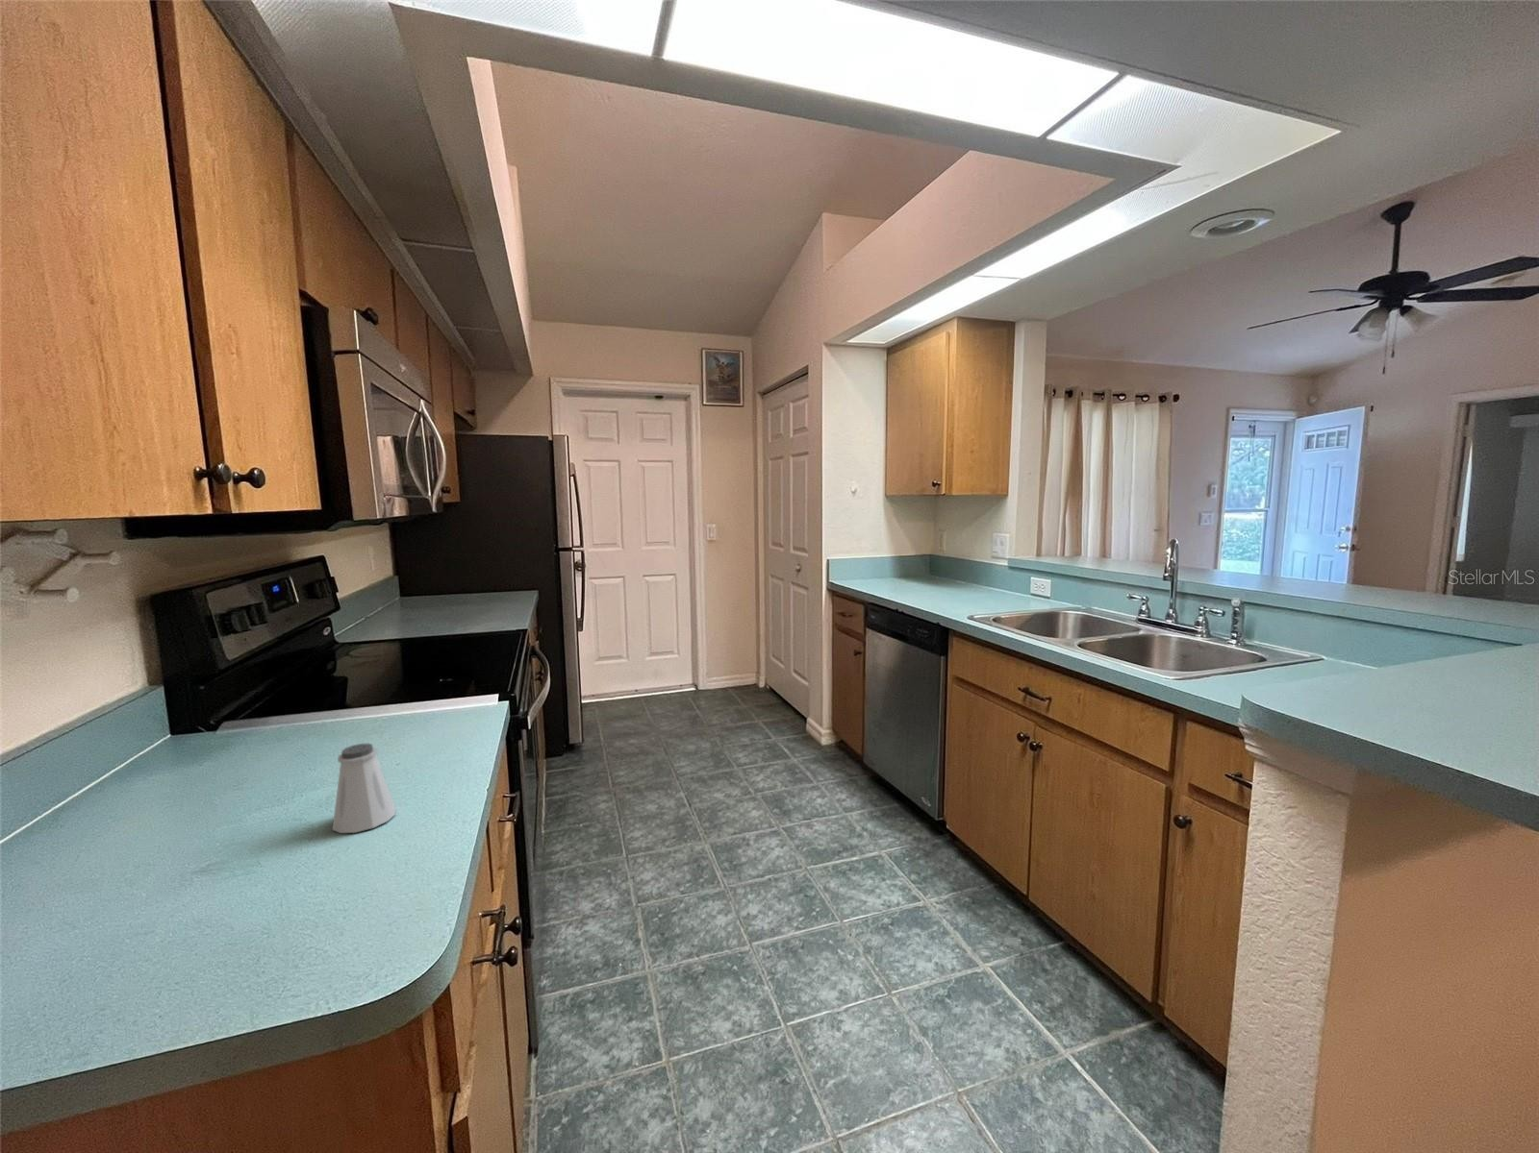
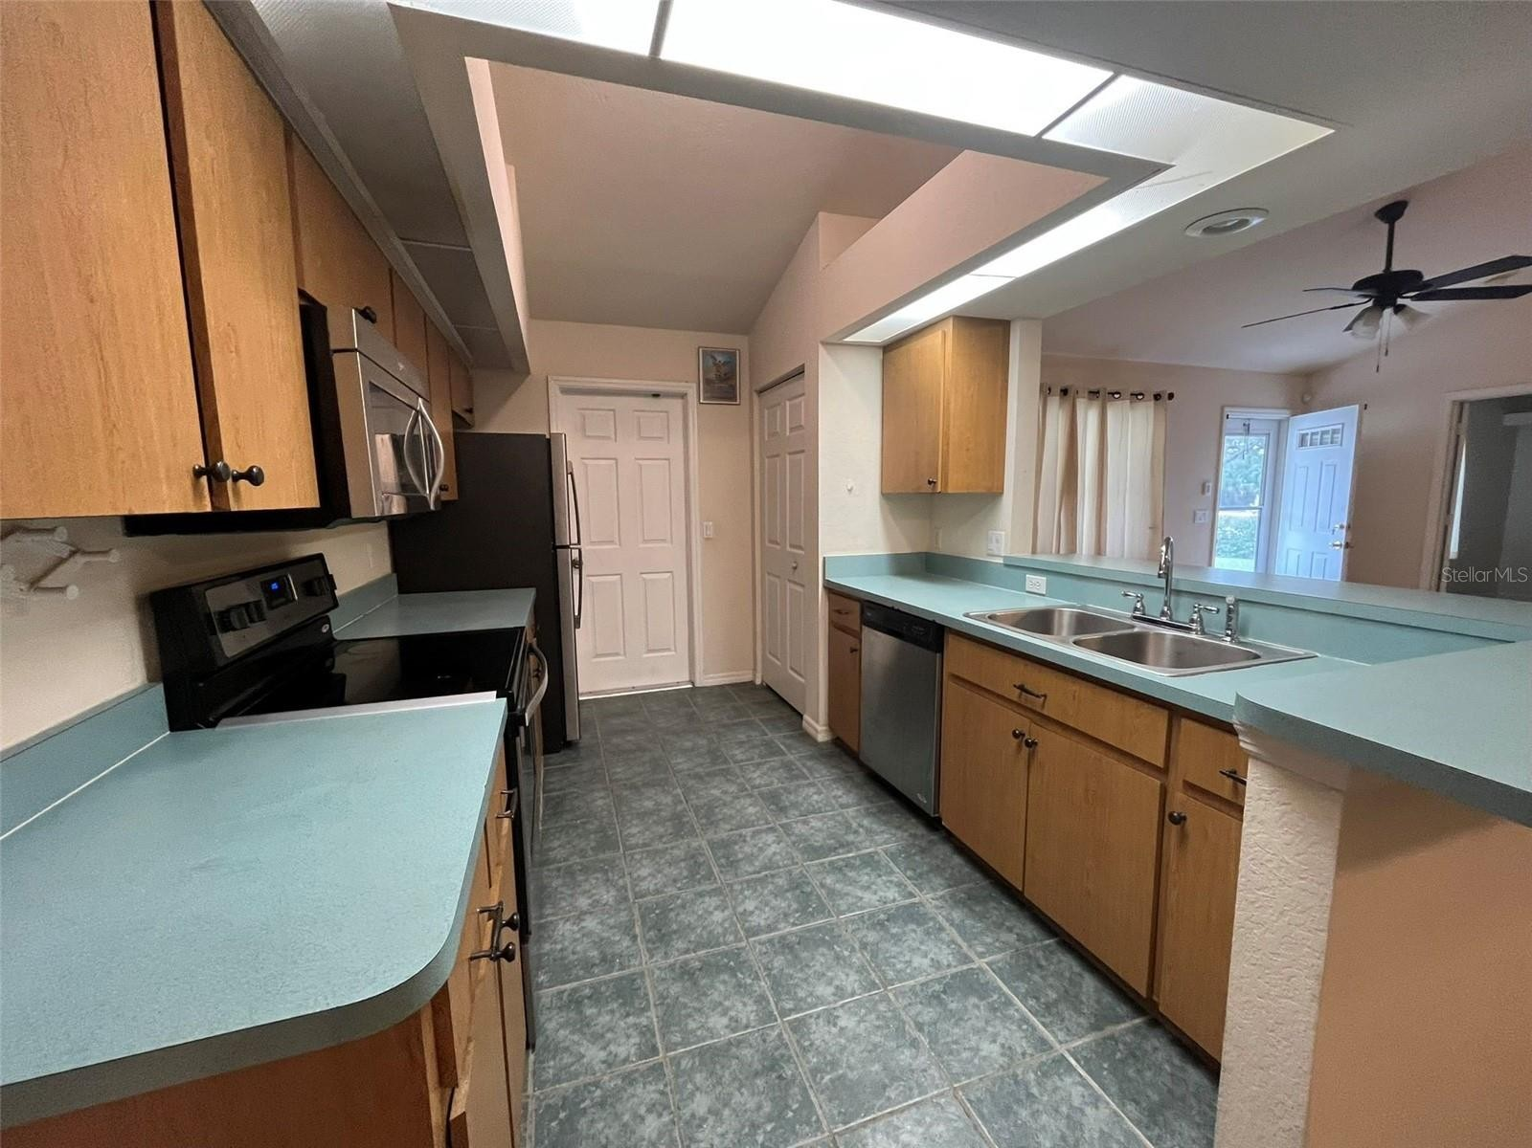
- saltshaker (361, 784)
